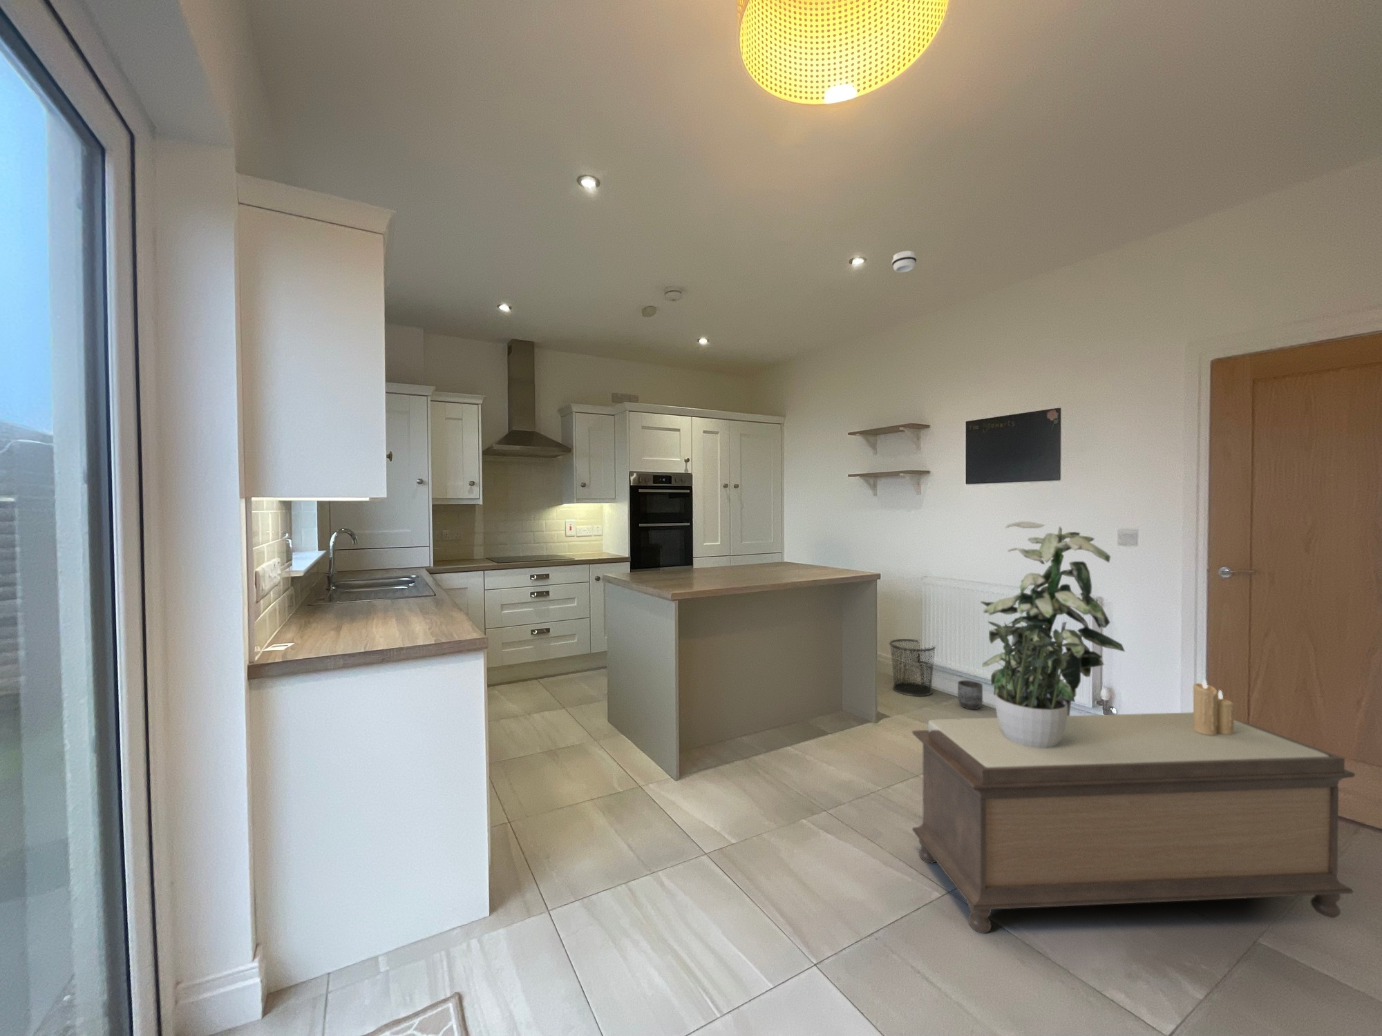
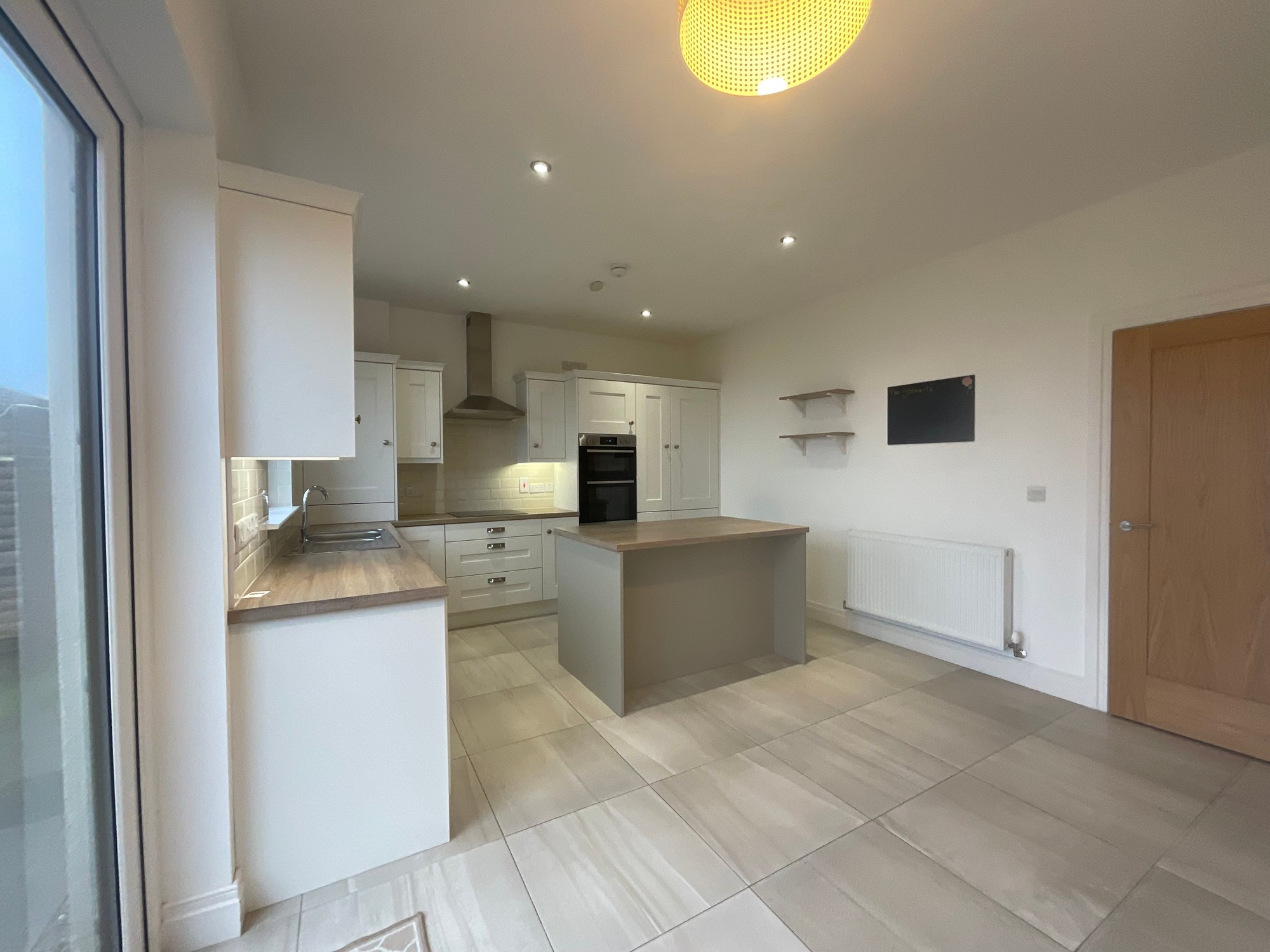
- planter (970, 694)
- indoor plant (1042, 633)
- candle (1212, 704)
- waste bin (912, 667)
- smoke detector (904, 262)
- bench (1112, 810)
- potted plant (1033, 677)
